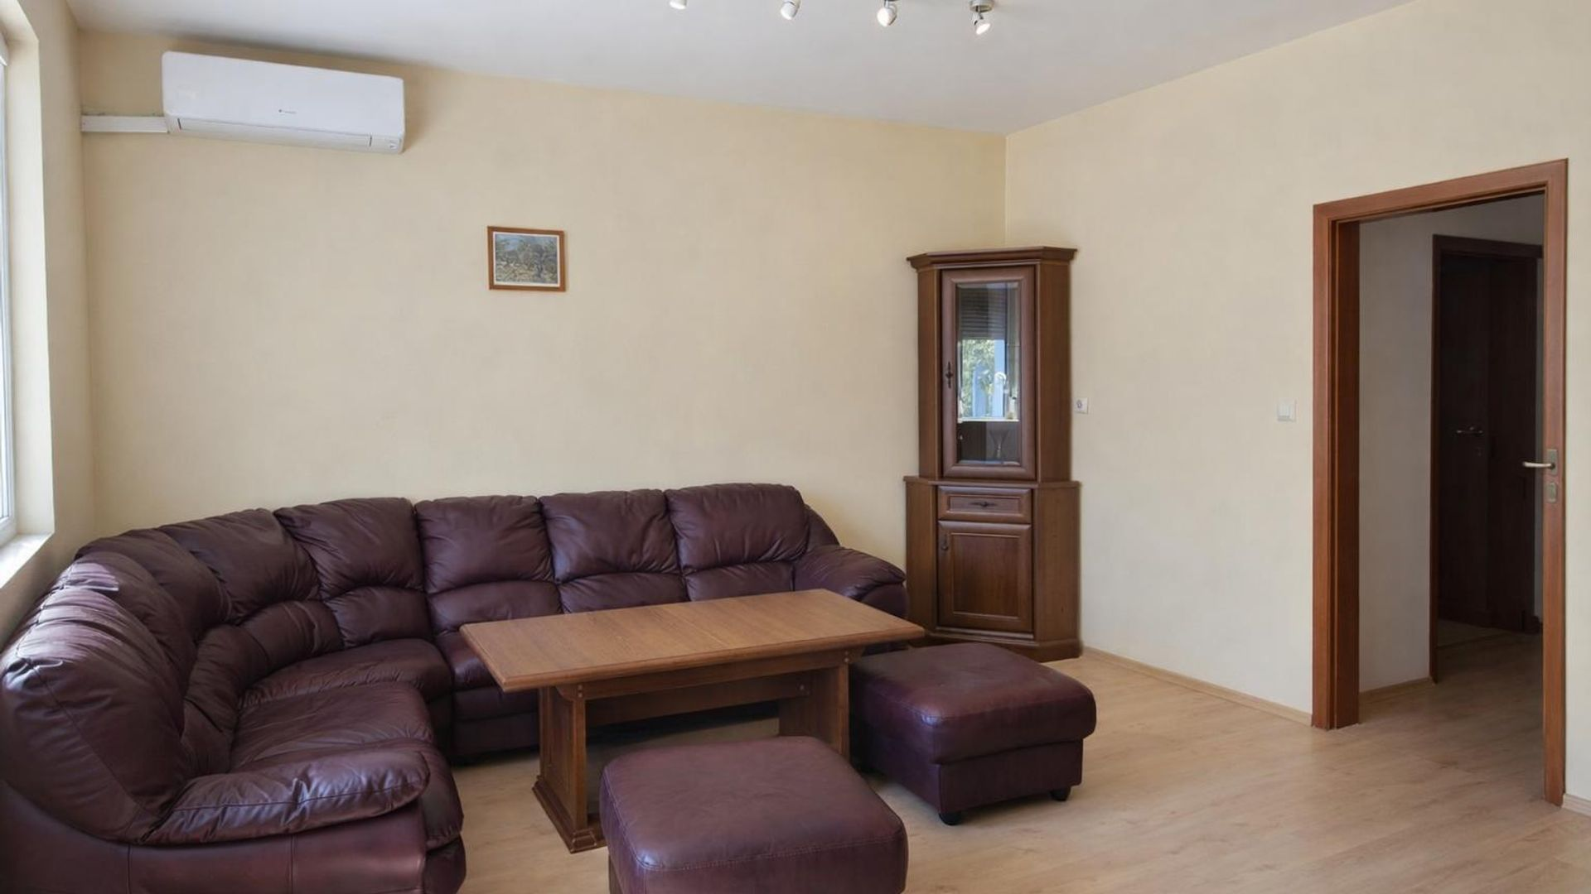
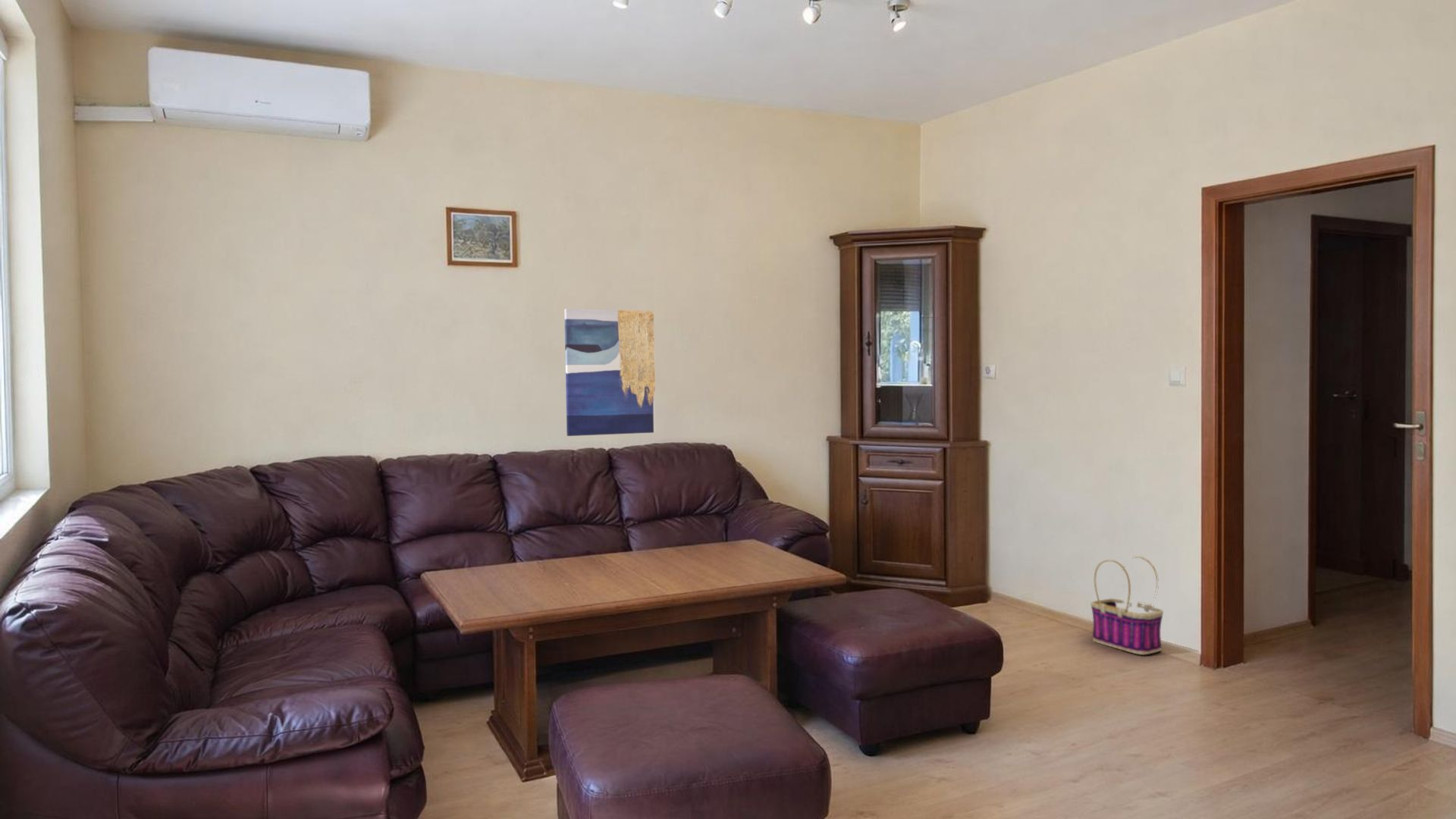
+ basket (1127, 602)
+ wall art (610, 372)
